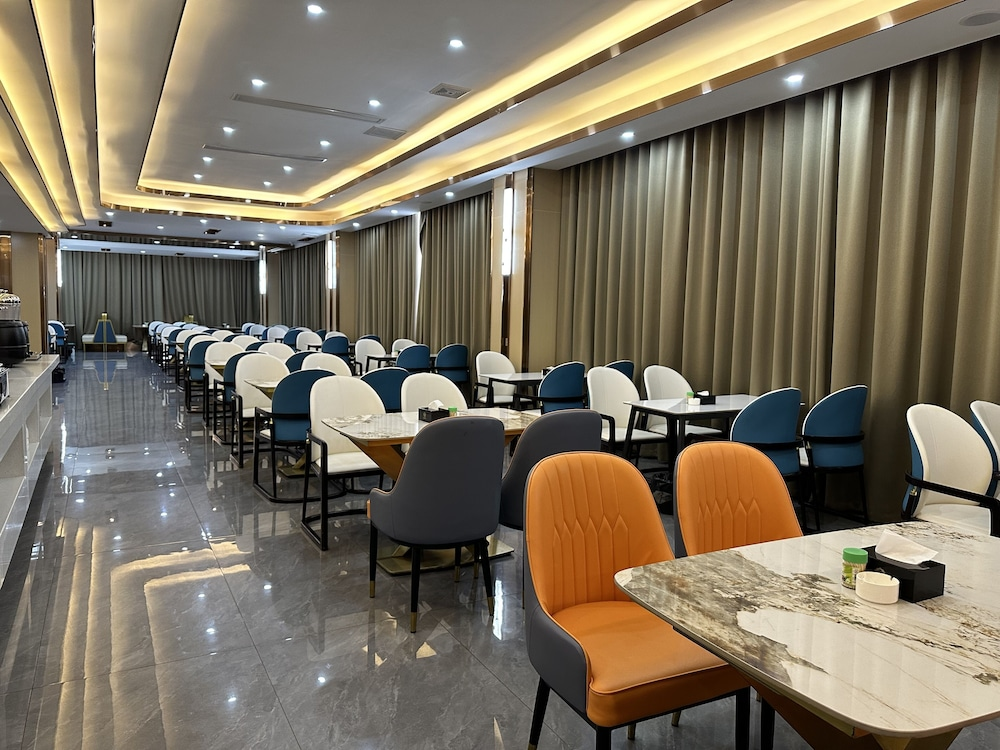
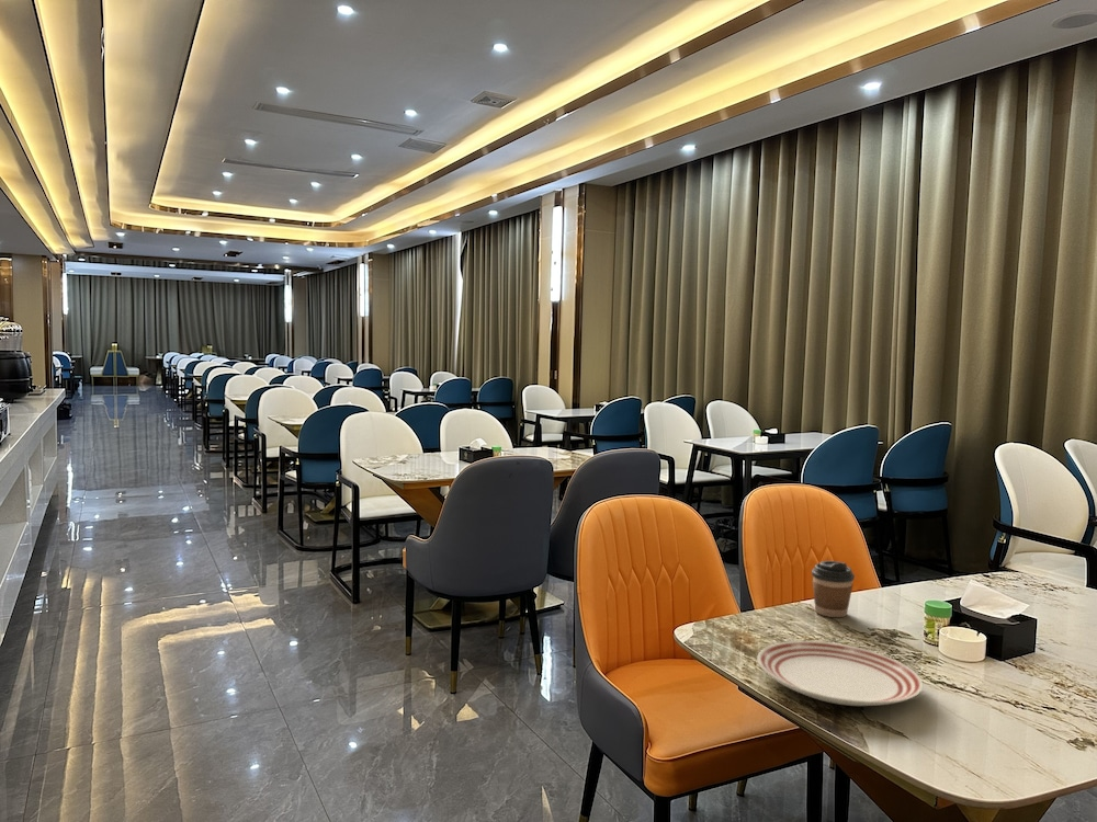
+ dinner plate (836, 675)
+ coffee cup (832, 586)
